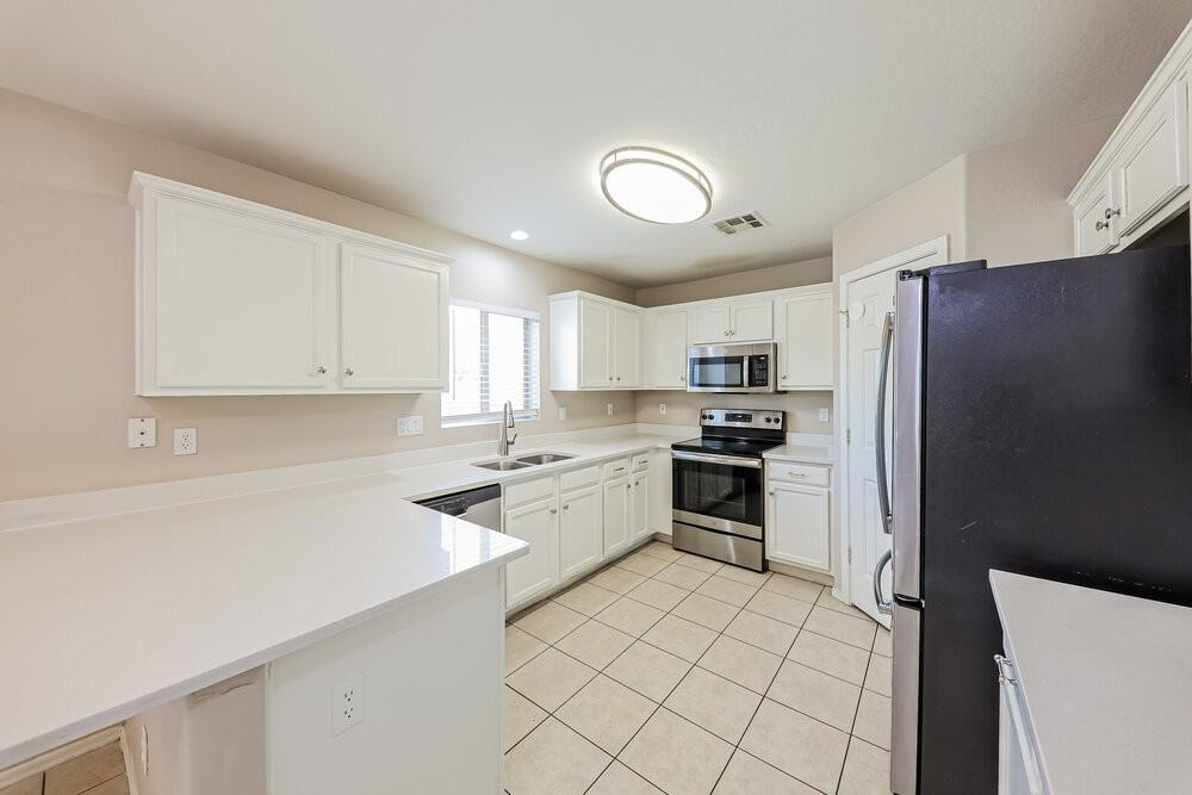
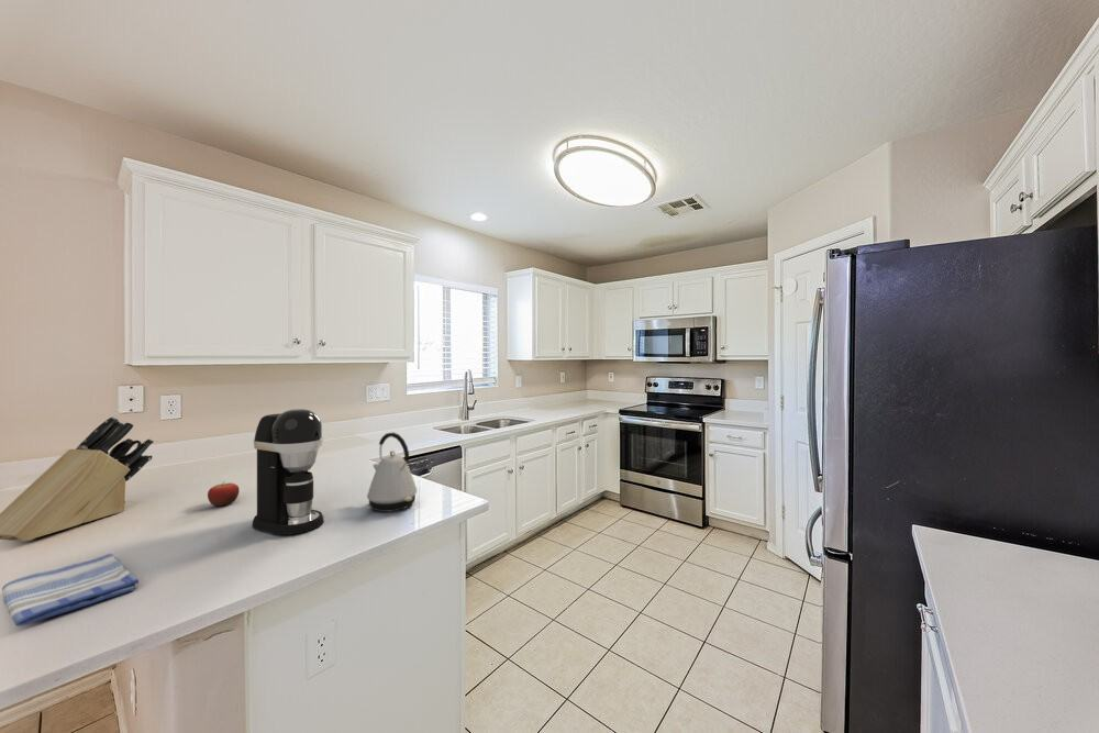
+ knife block (79, 470)
+ coffee maker (288, 466)
+ fruit (223, 492)
+ kettle (391, 468)
+ dish towel (71, 585)
